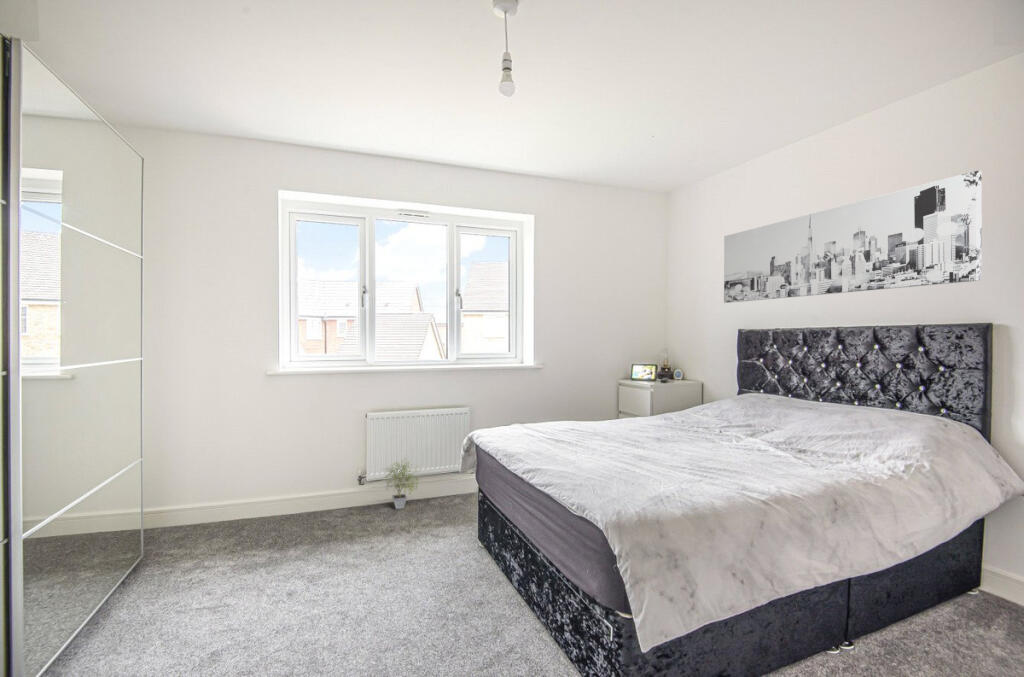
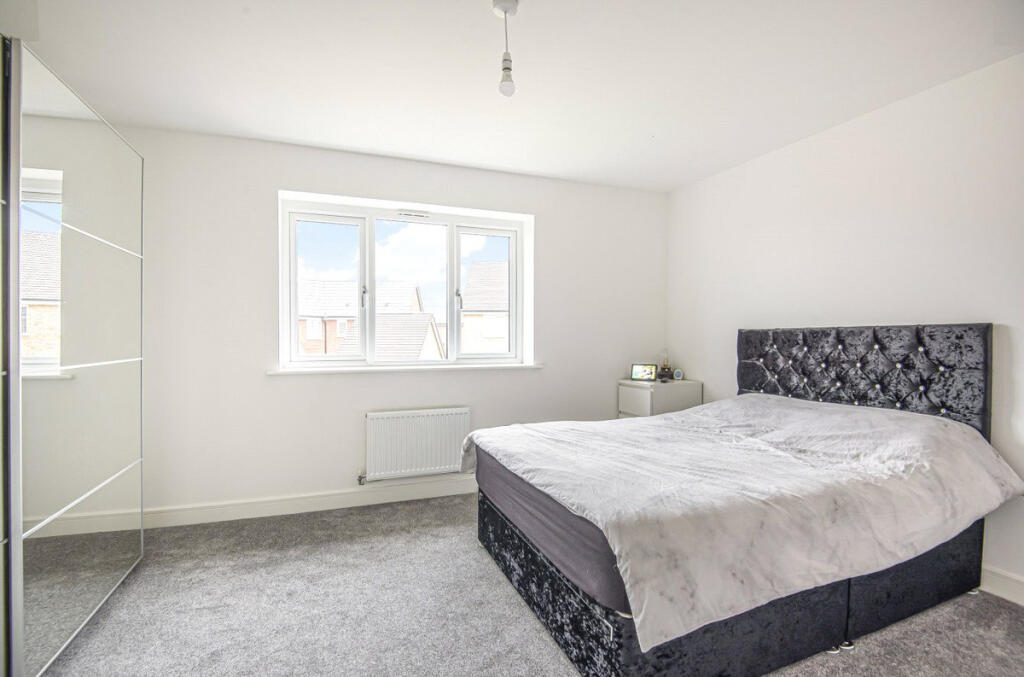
- potted plant (401, 481)
- wall art (821, 252)
